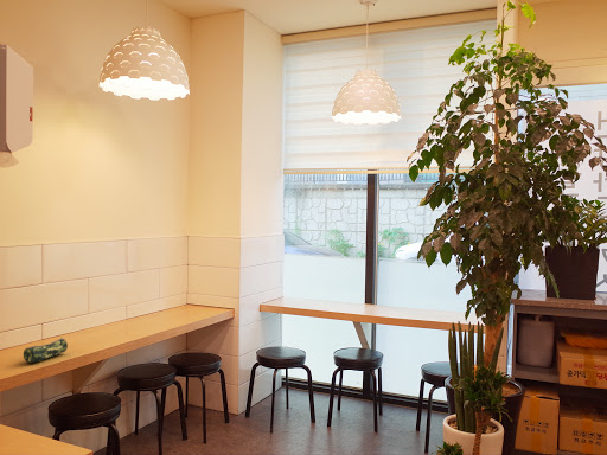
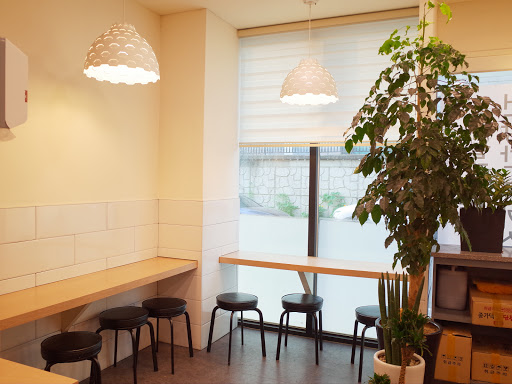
- pencil case (46, 350)
